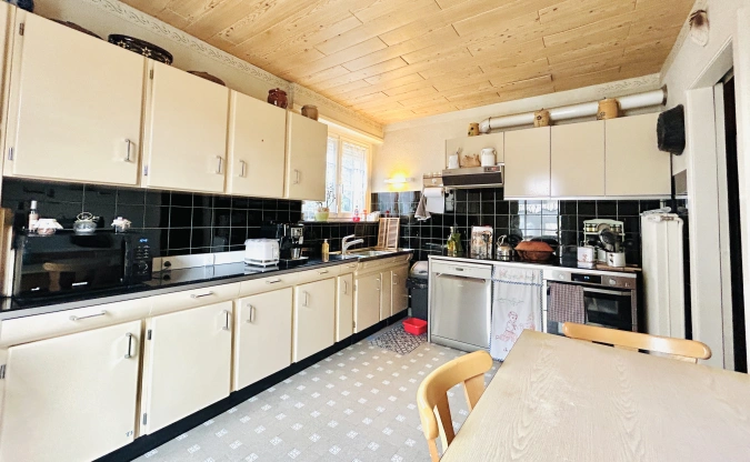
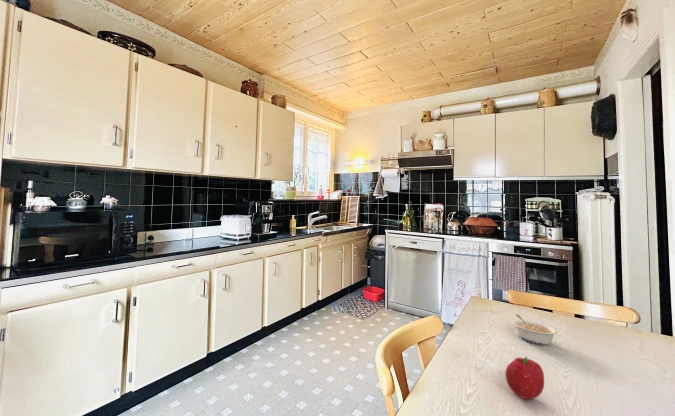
+ fruit (524, 376)
+ legume (532, 330)
